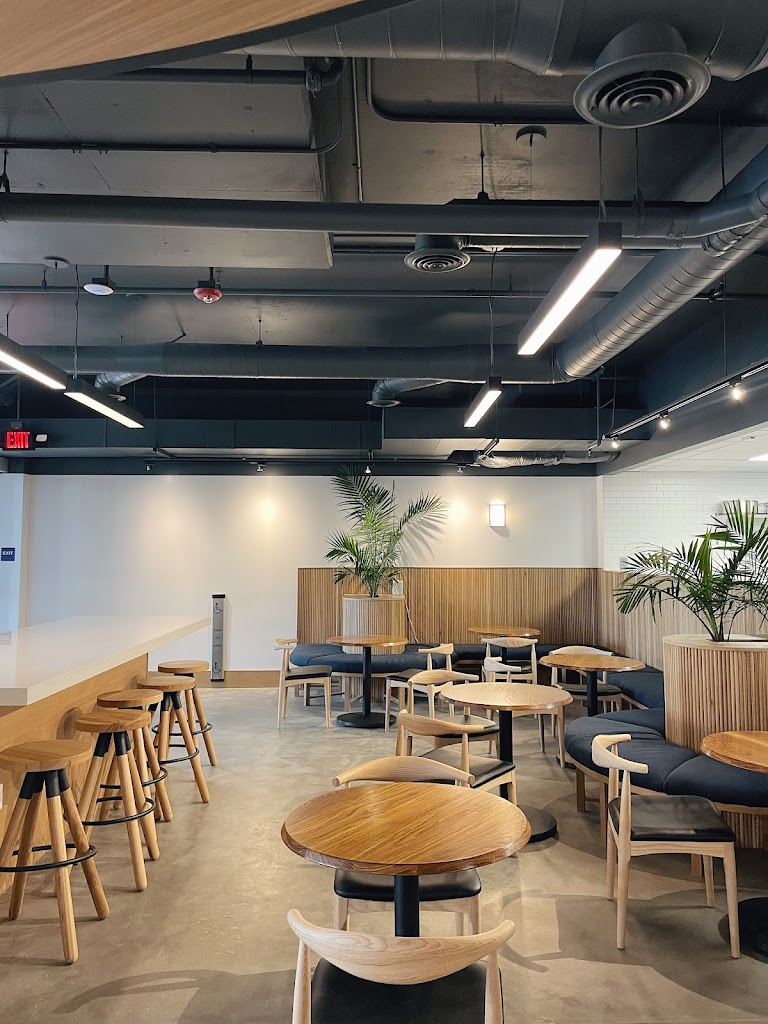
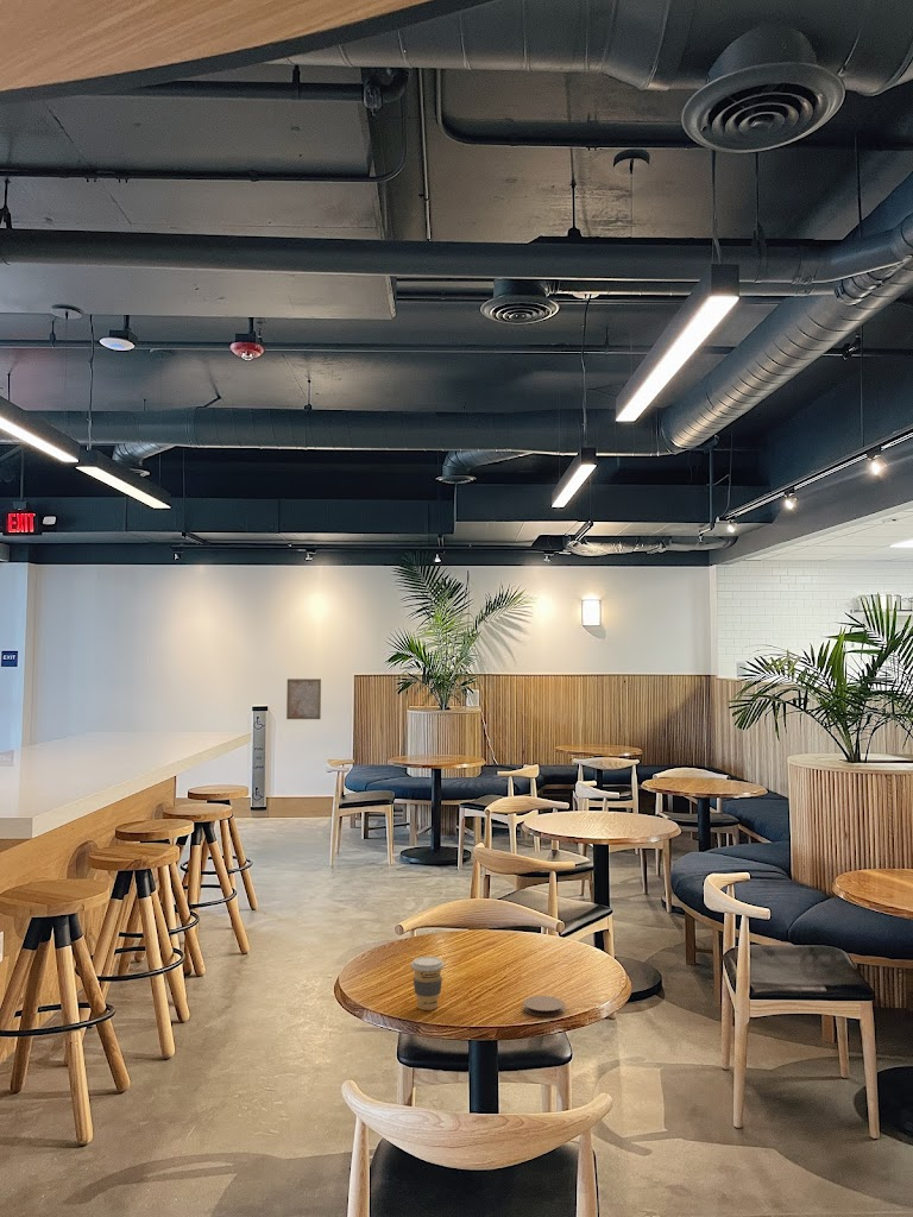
+ coaster (543, 1005)
+ coffee cup (427, 983)
+ wall art (303, 699)
